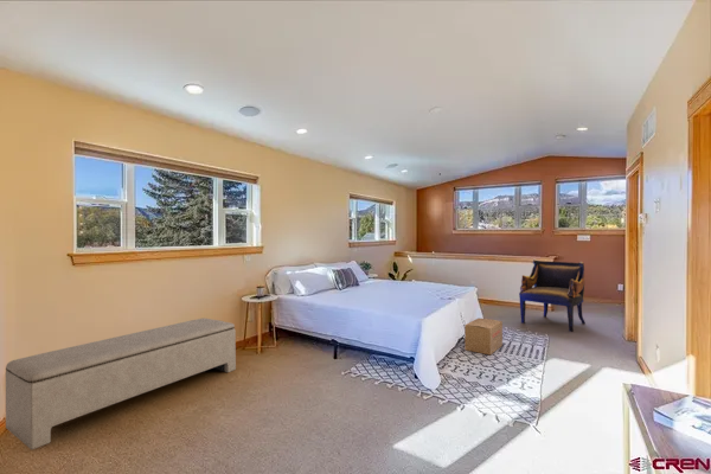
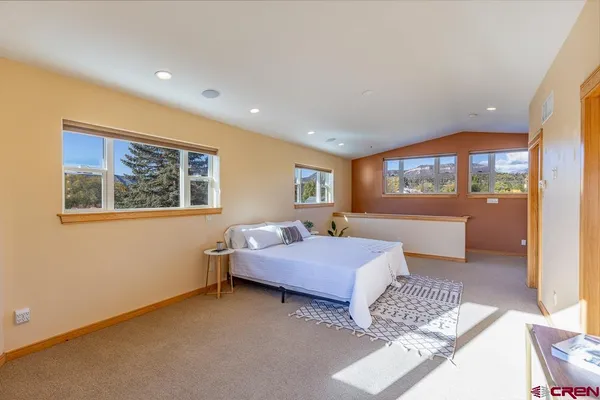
- armchair (553, 292)
- cardboard box (483, 334)
- bench (141, 365)
